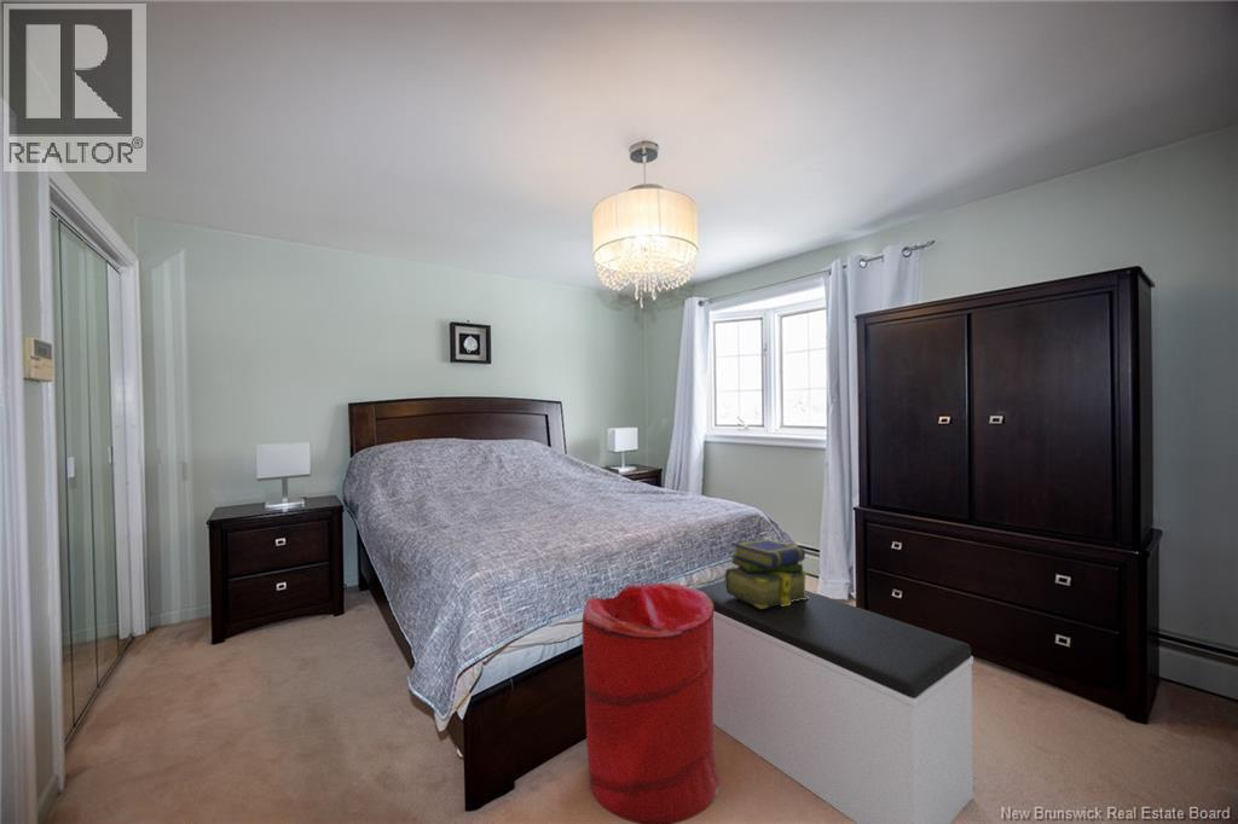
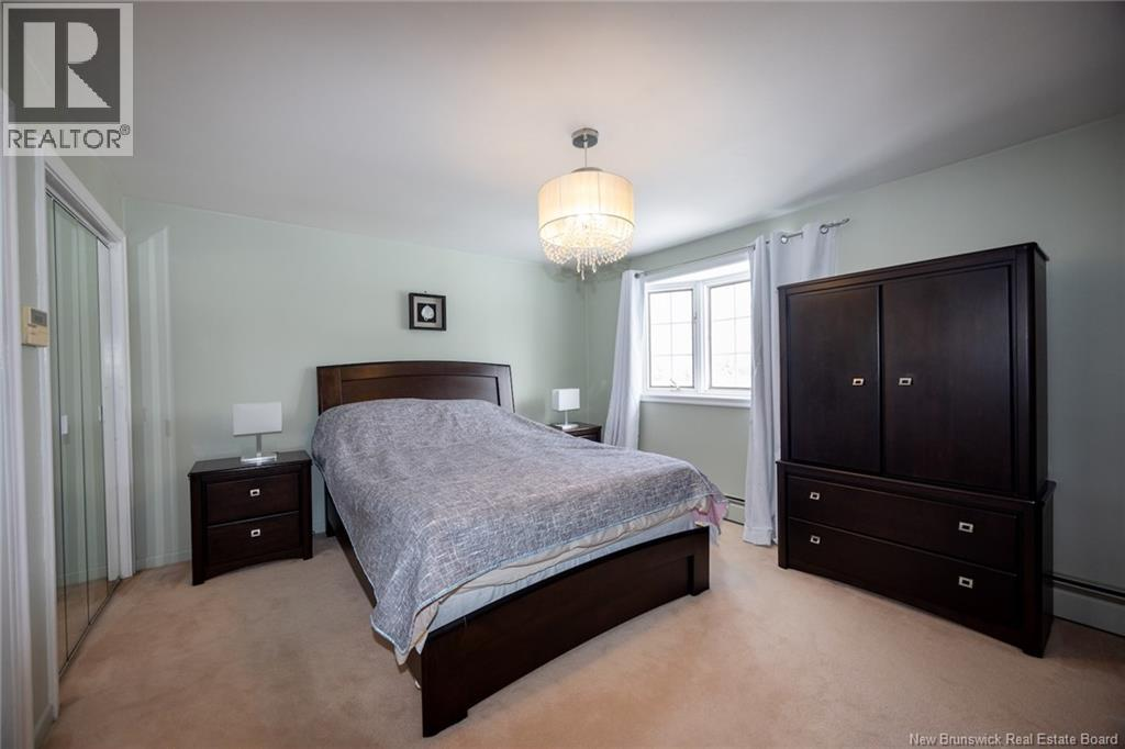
- stack of books (766, 568)
- bench (811, 679)
- laundry hamper (648, 684)
